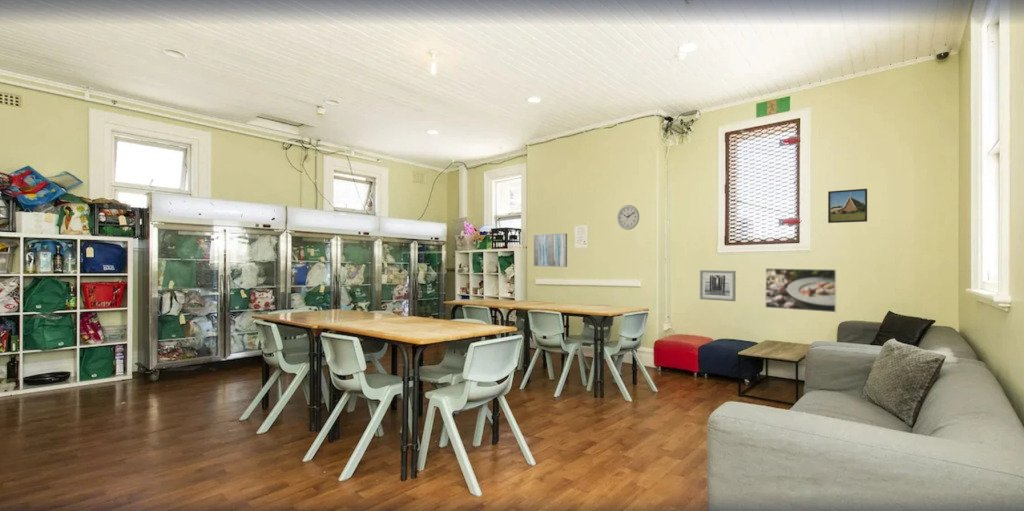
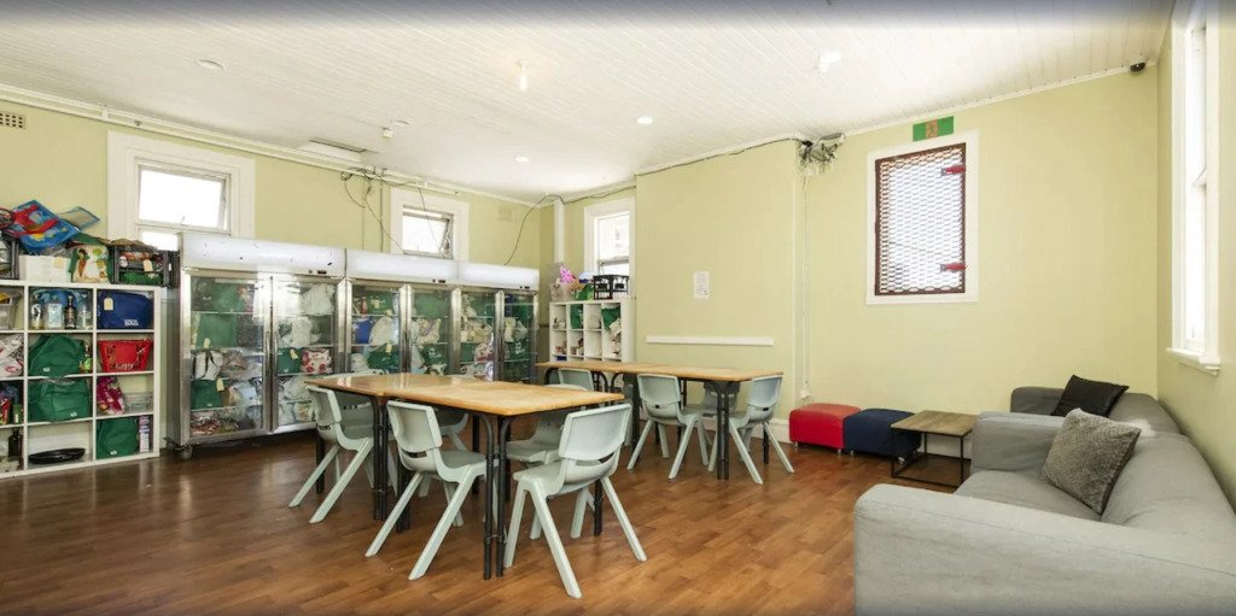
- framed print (799, 289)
- wall art (550, 250)
- wall clock (627, 217)
- wall art (717, 285)
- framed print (847, 206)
